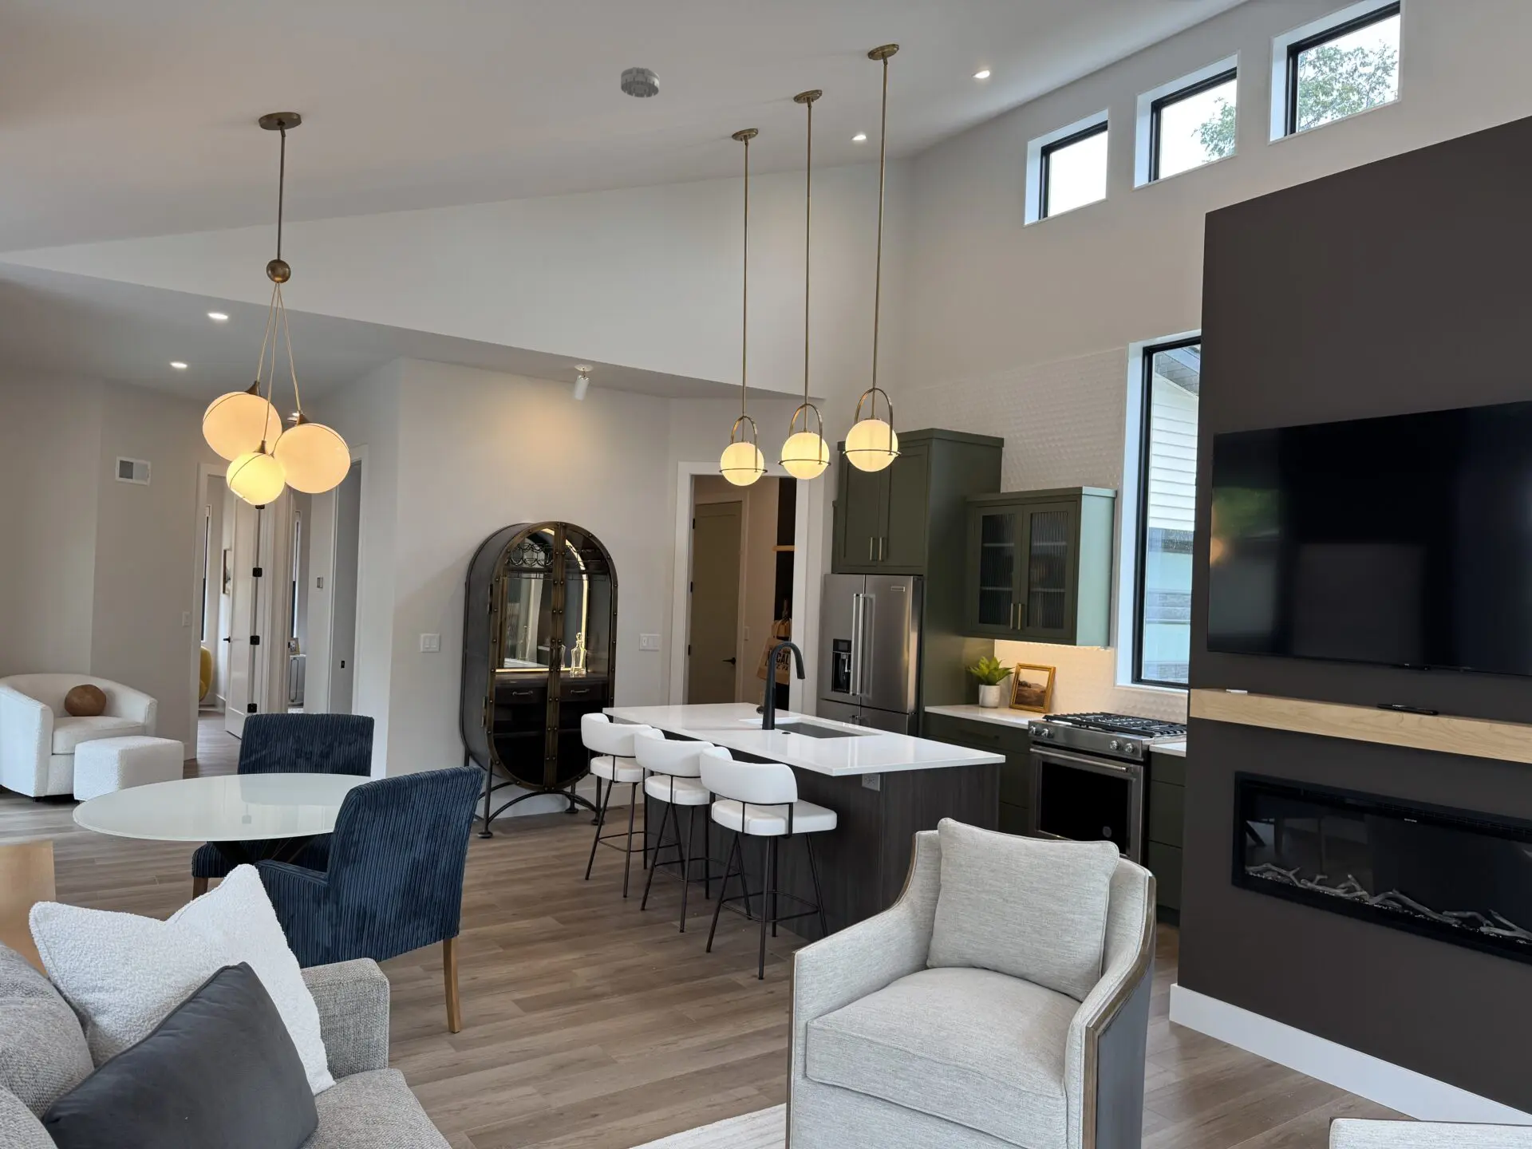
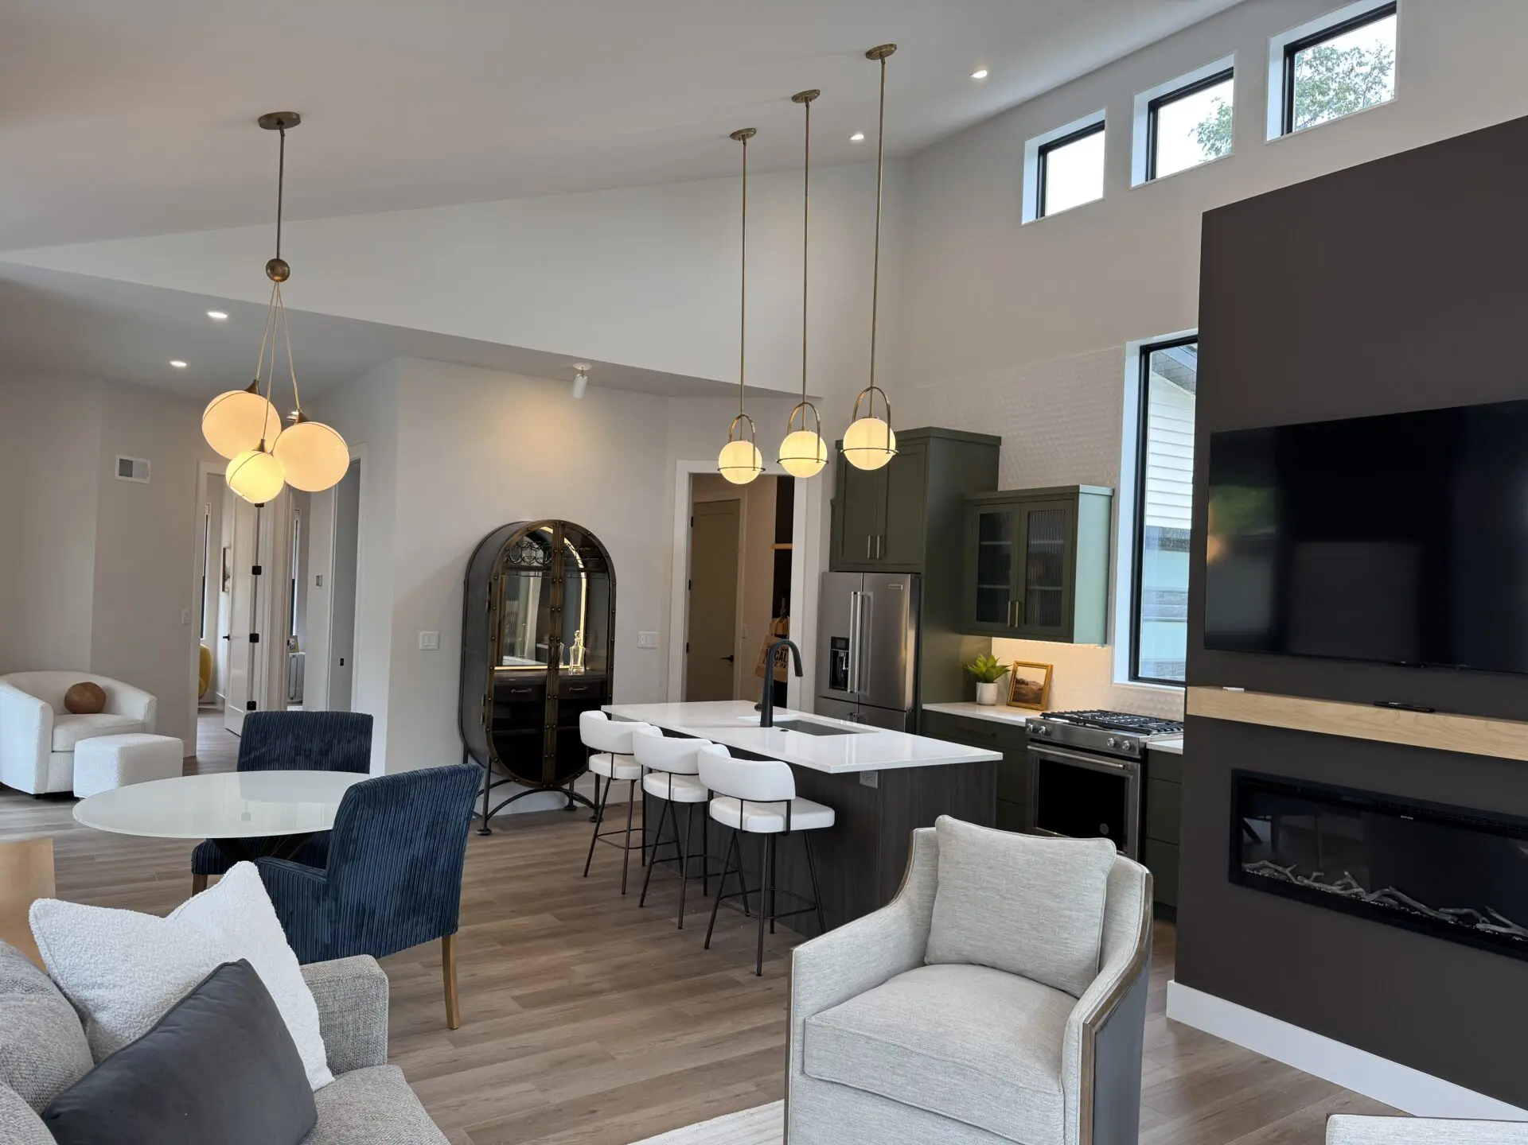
- smoke detector (639, 81)
